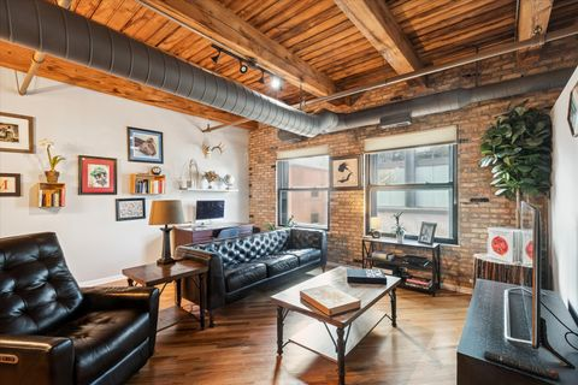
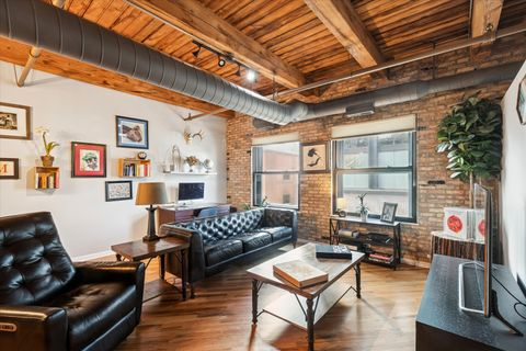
- remote control (519, 365)
